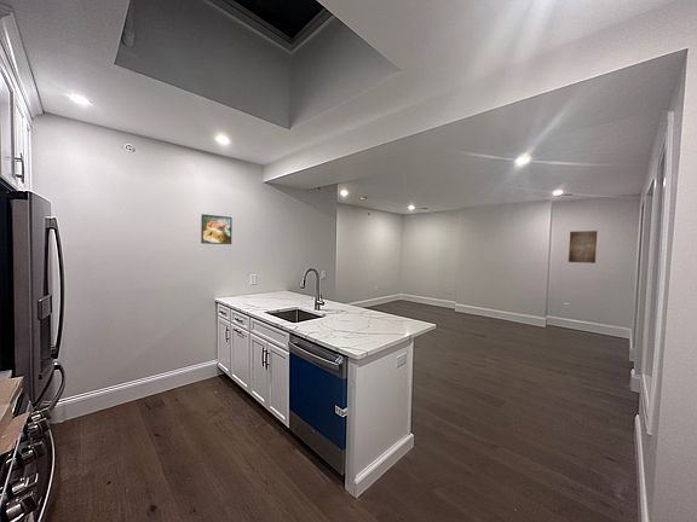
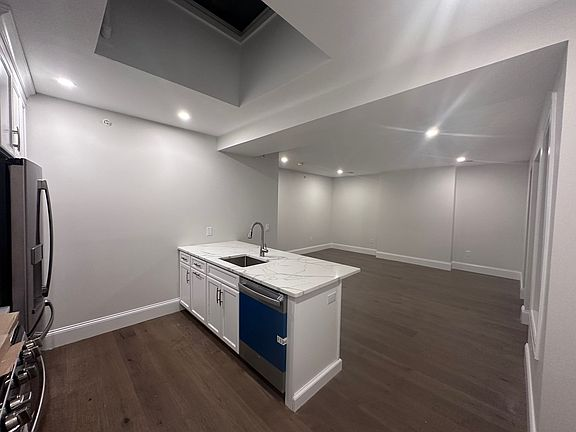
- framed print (217, 230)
- wall art (582, 246)
